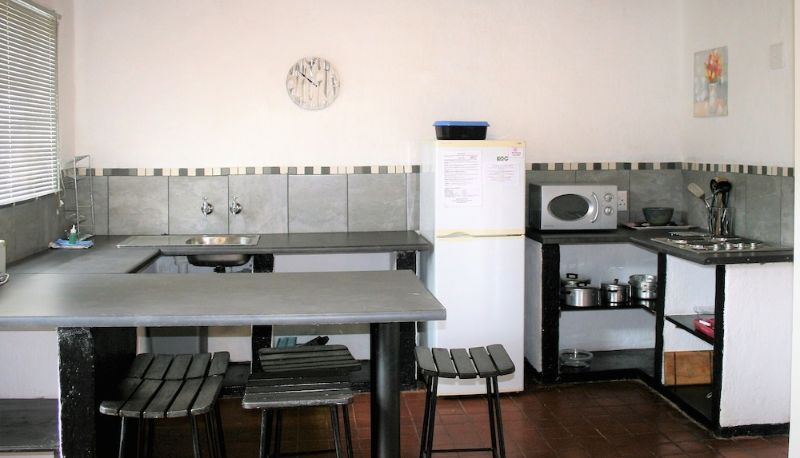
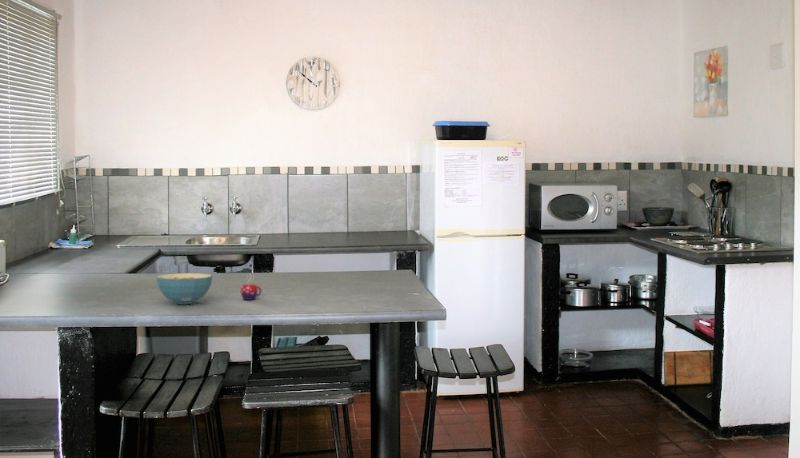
+ cereal bowl (184, 289)
+ mug (251, 285)
